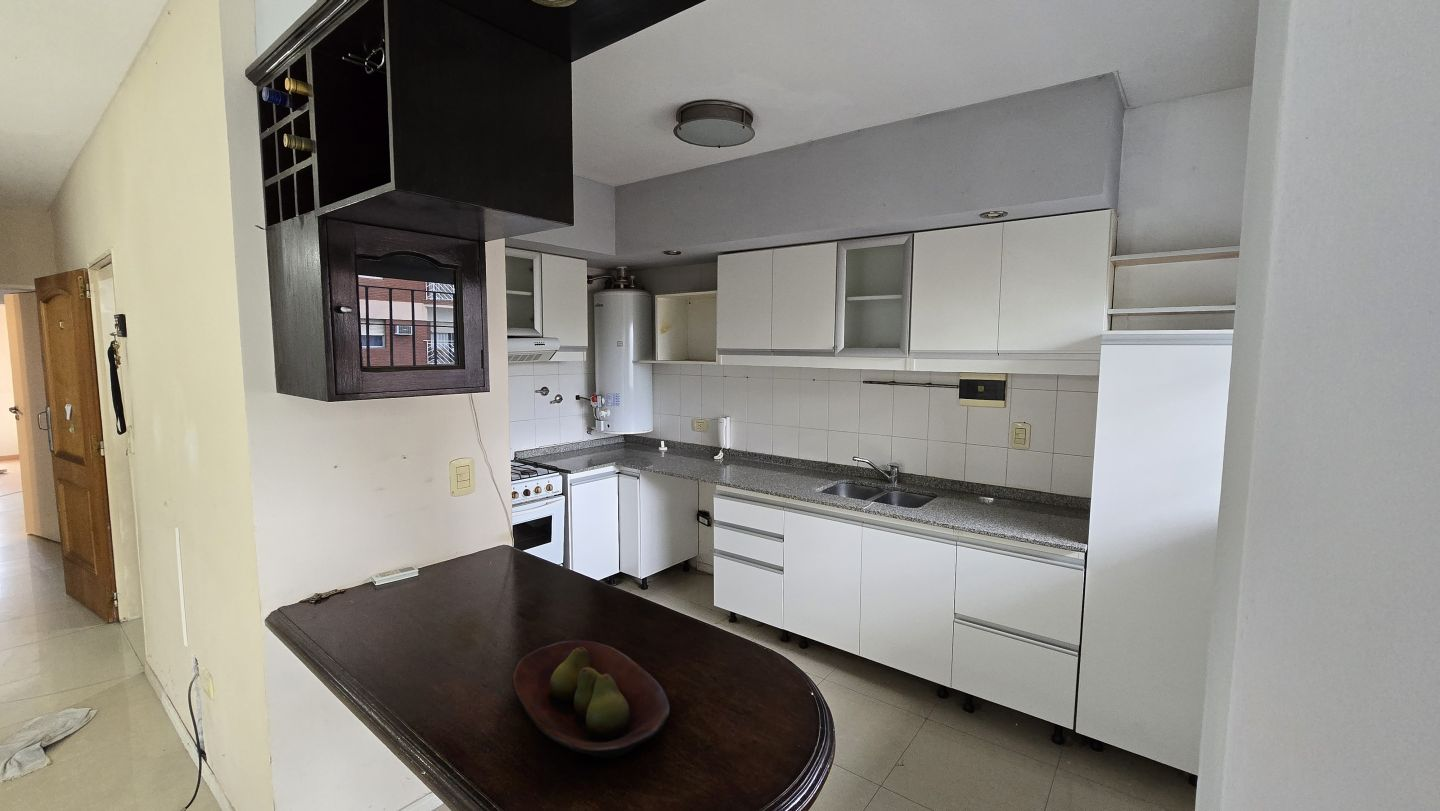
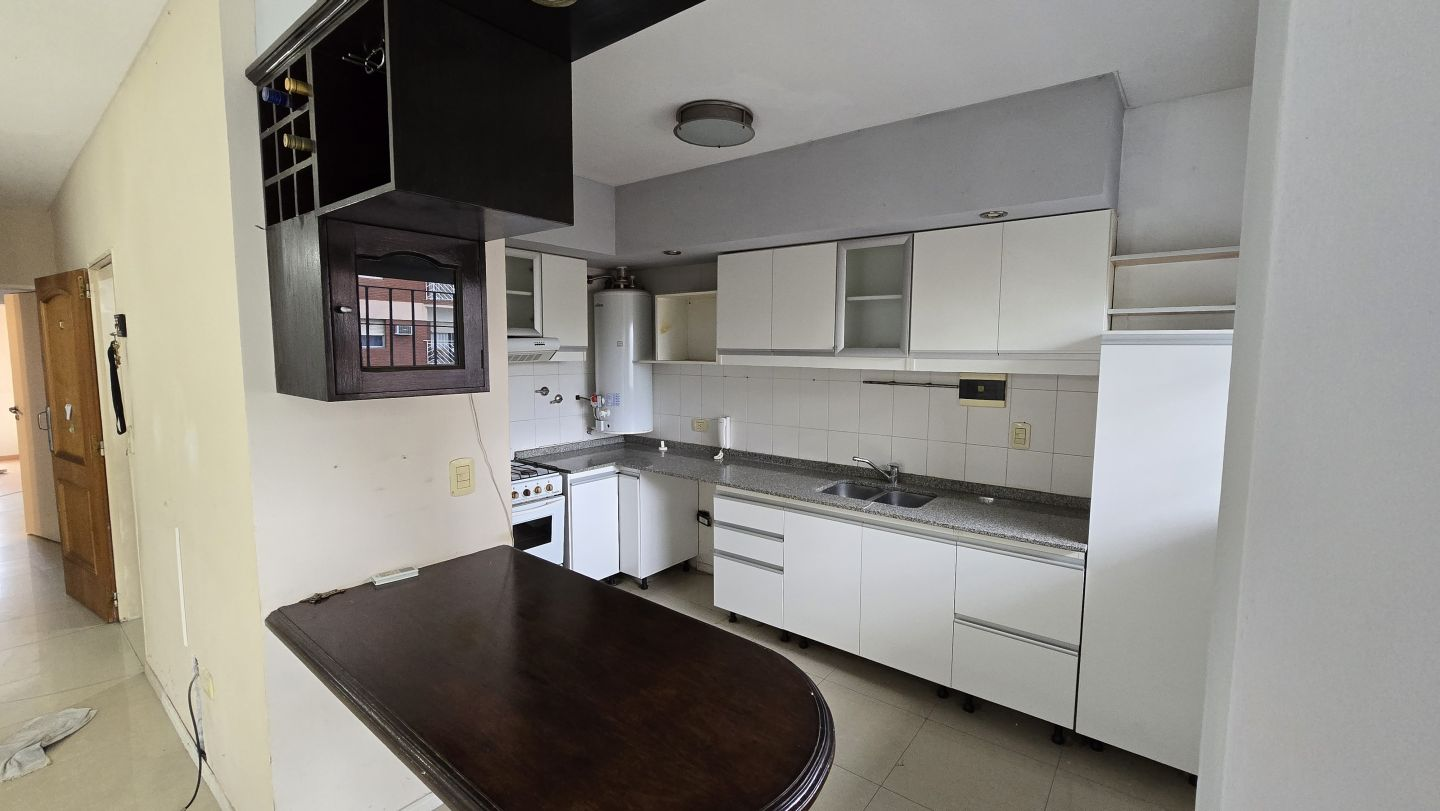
- fruit bowl (588, 689)
